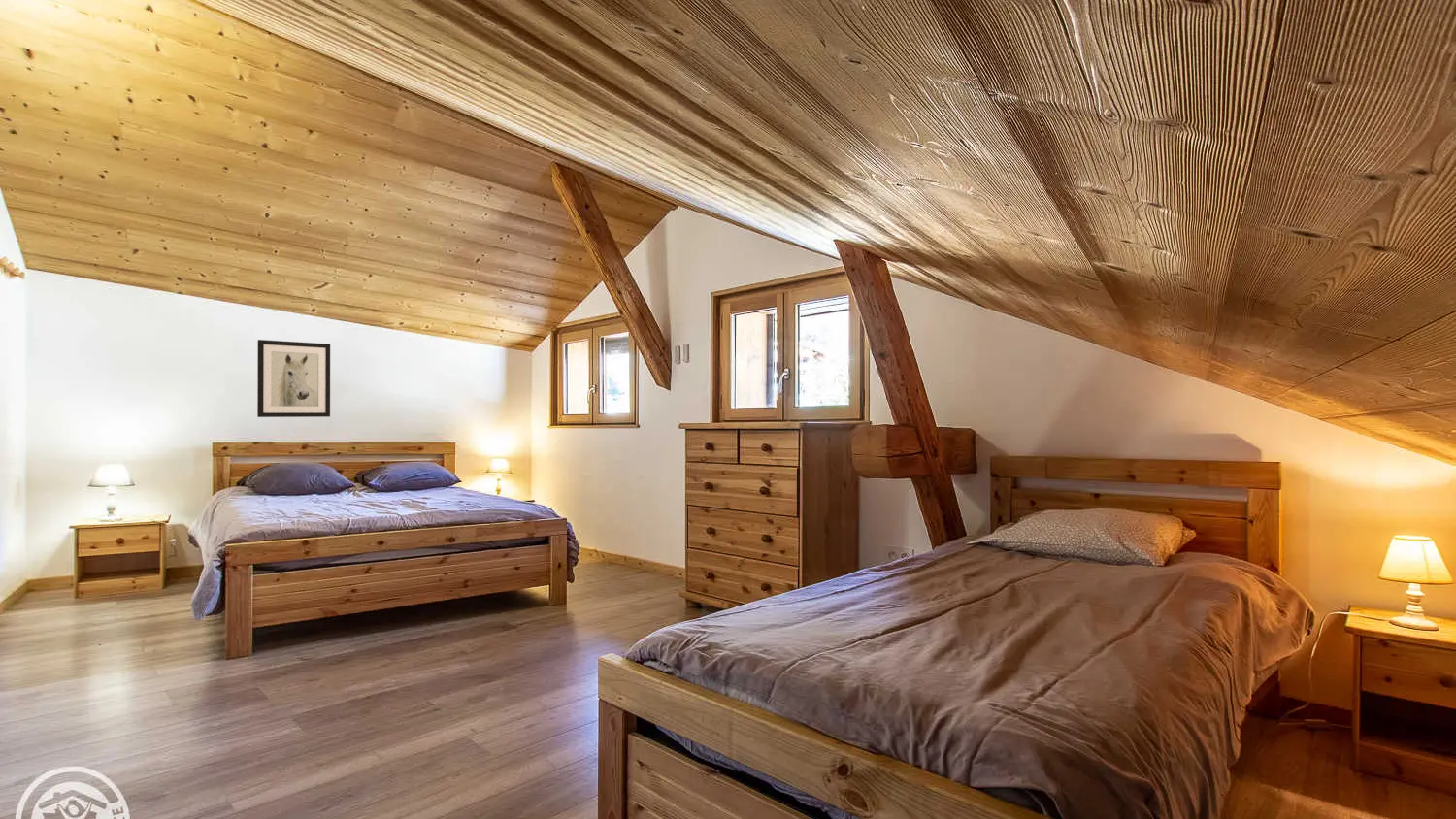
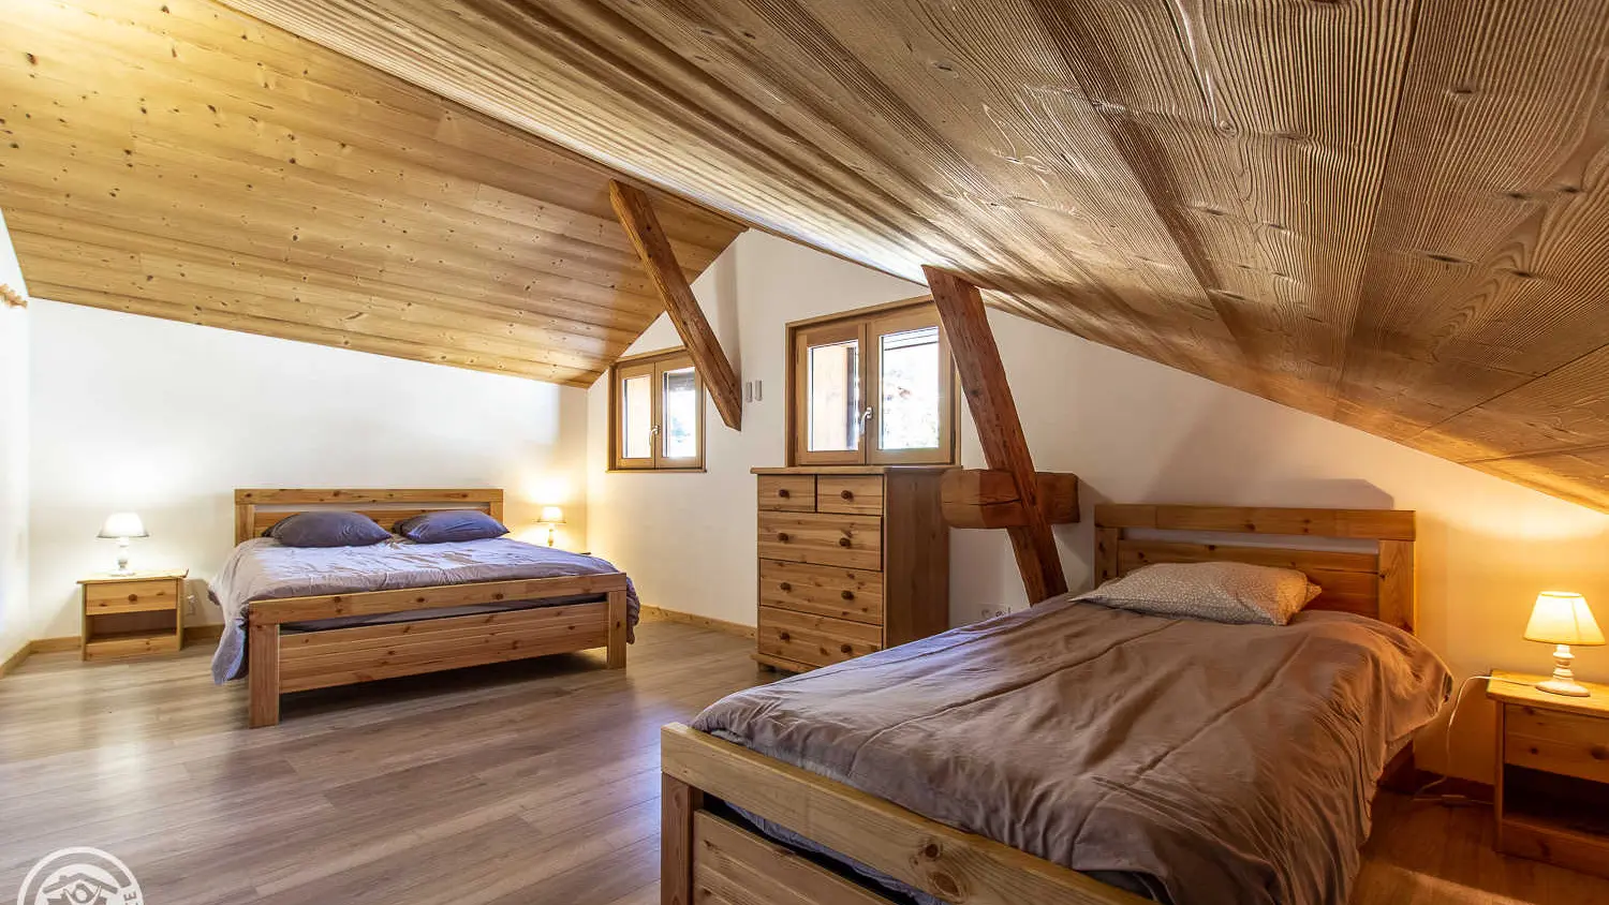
- wall art (294, 379)
